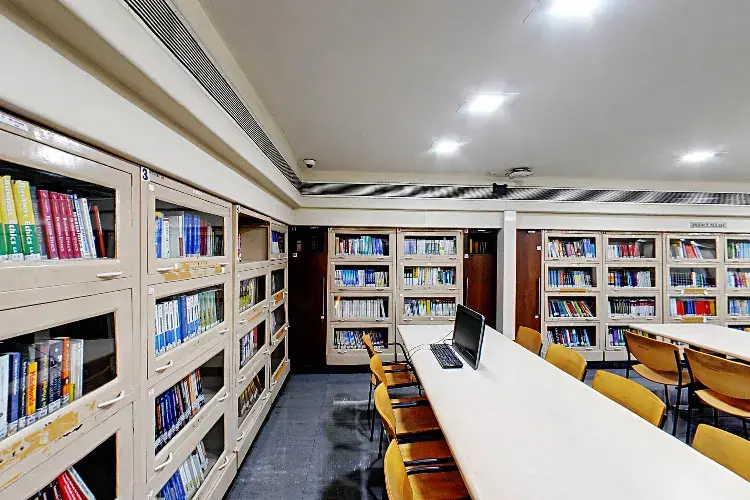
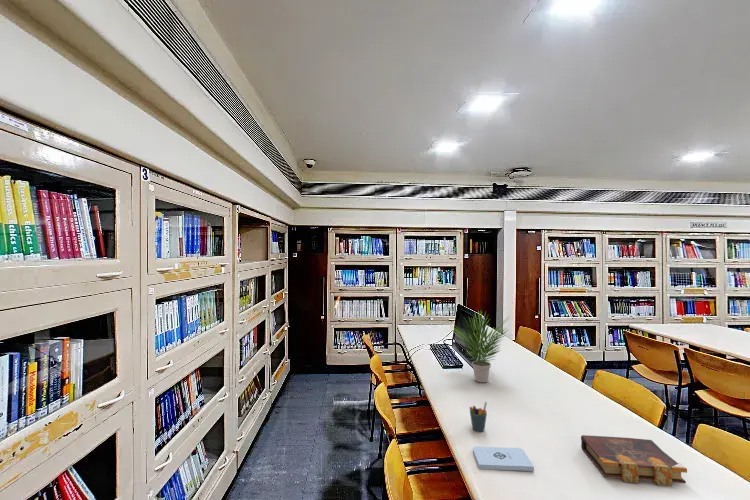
+ pen holder (478, 416)
+ potted plant (481, 346)
+ notepad (501, 458)
+ book (629, 458)
